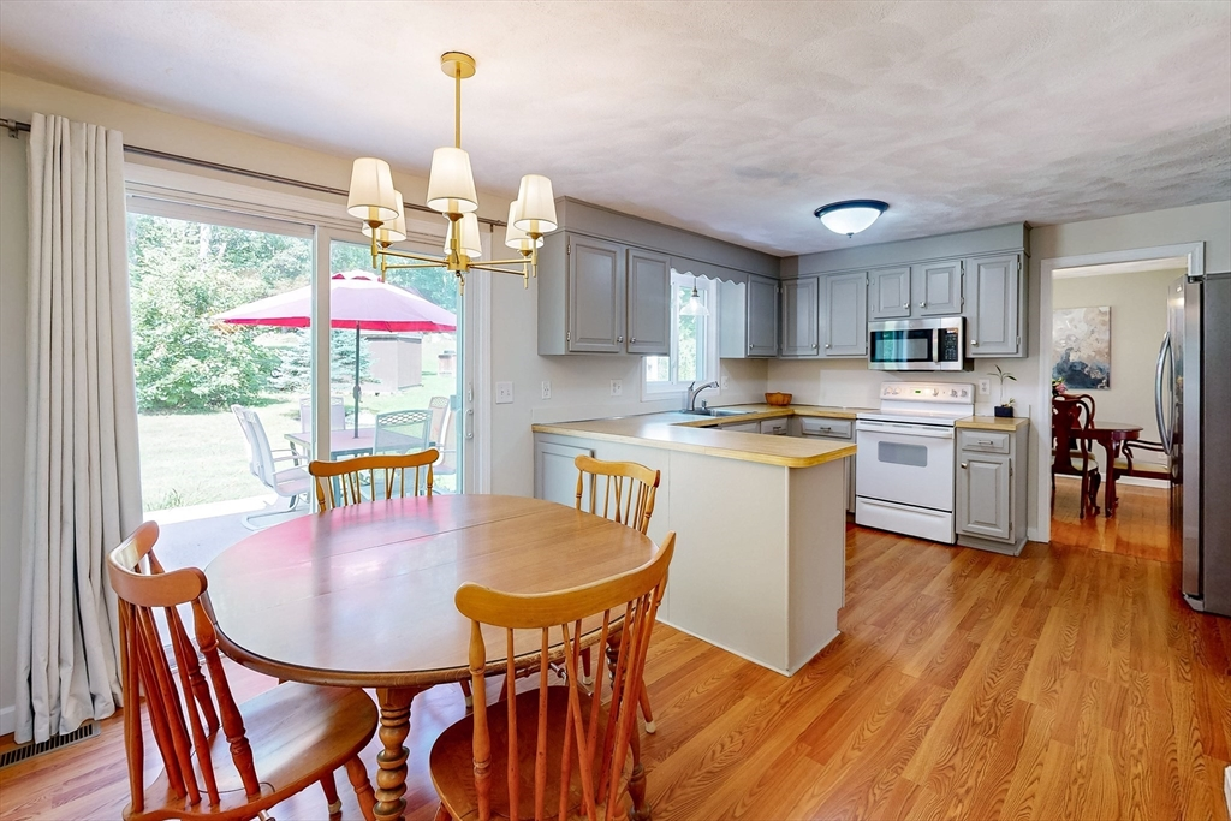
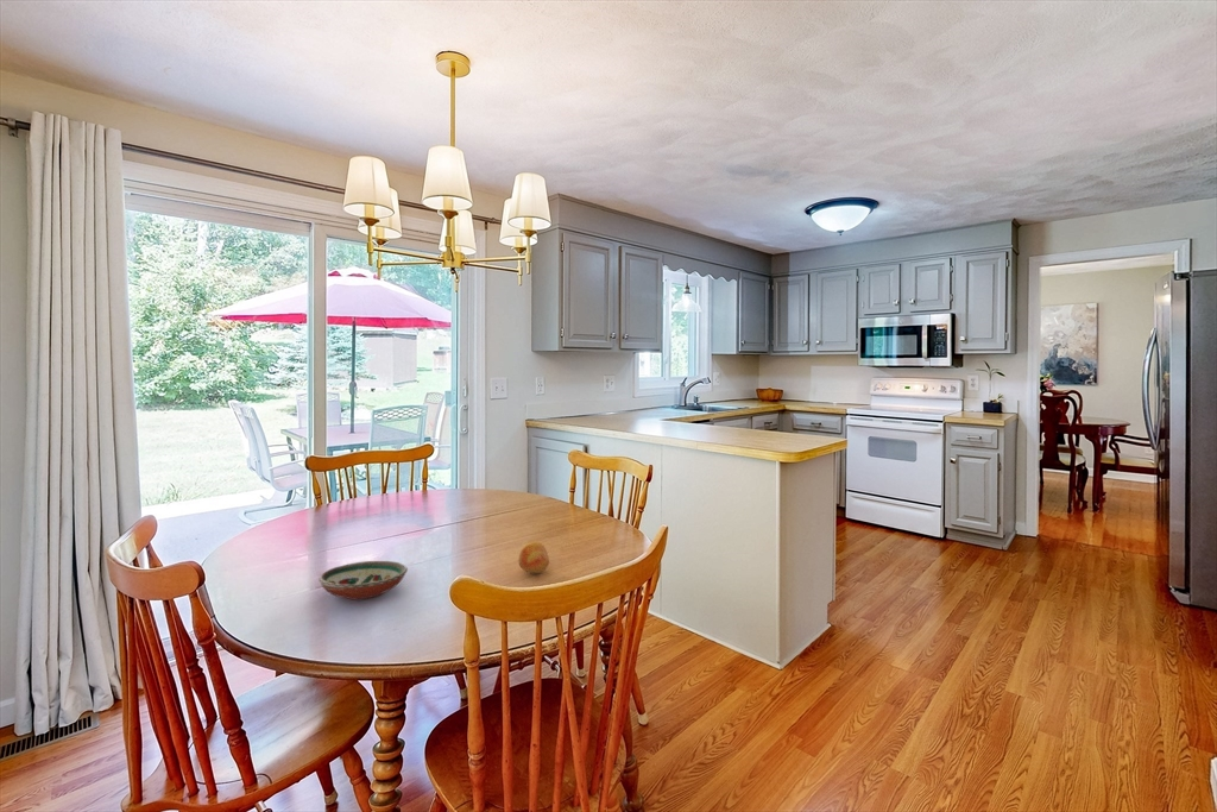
+ fruit (534, 556)
+ decorative bowl (364, 581)
